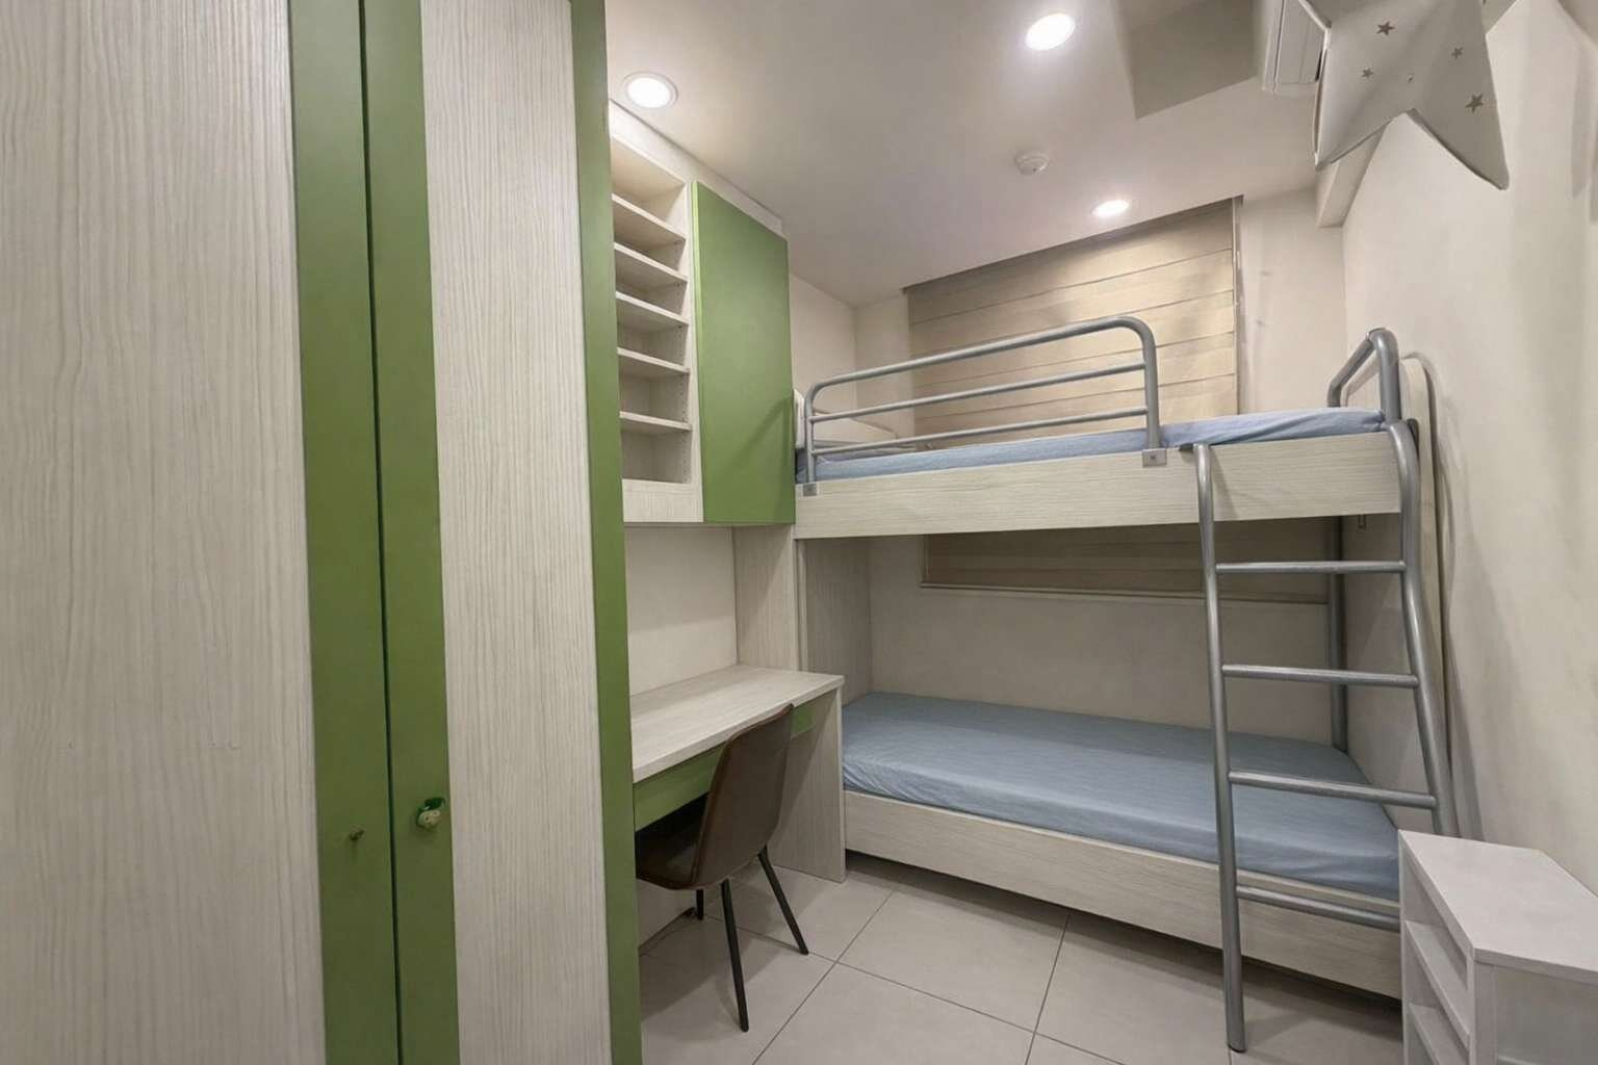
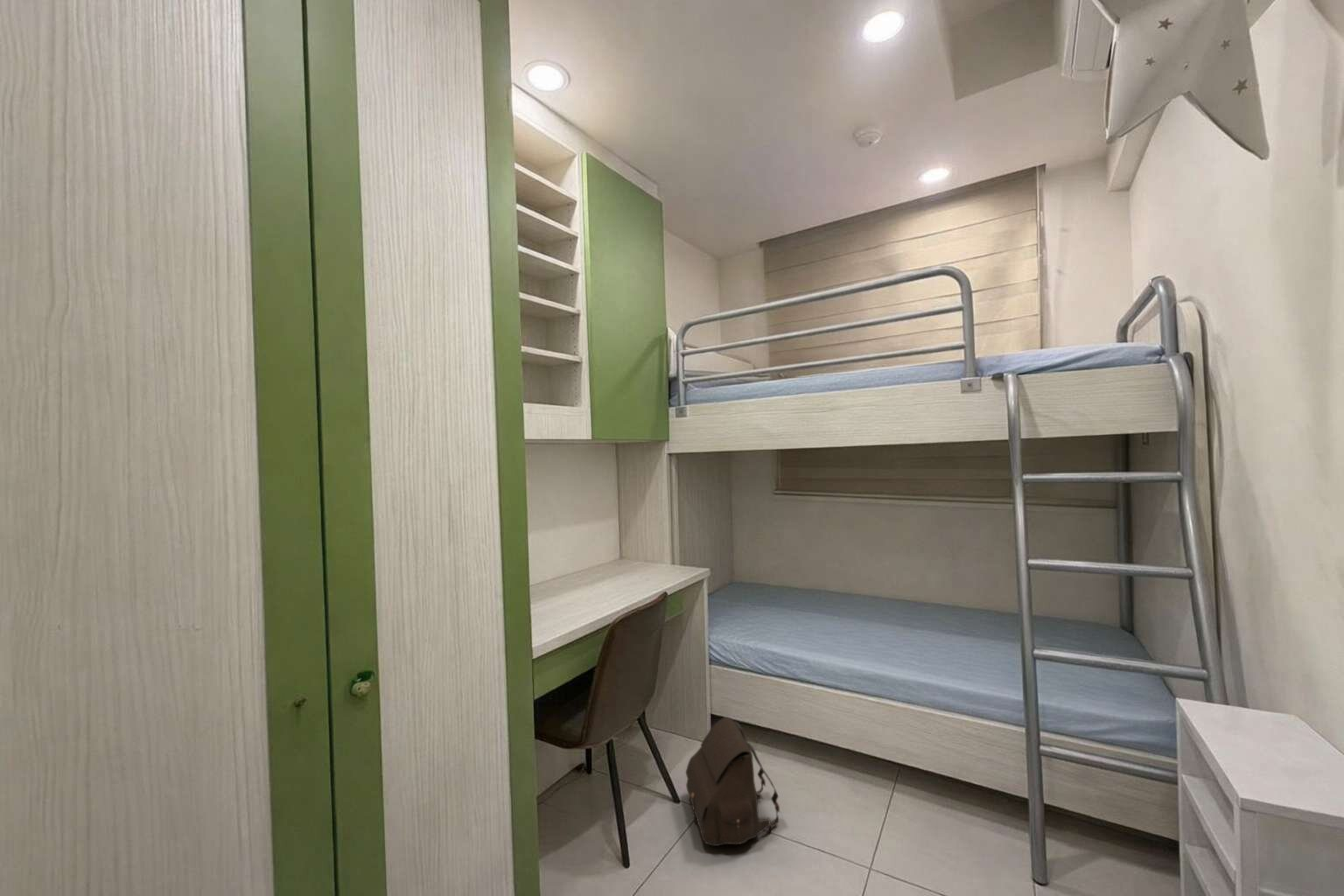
+ satchel (731, 774)
